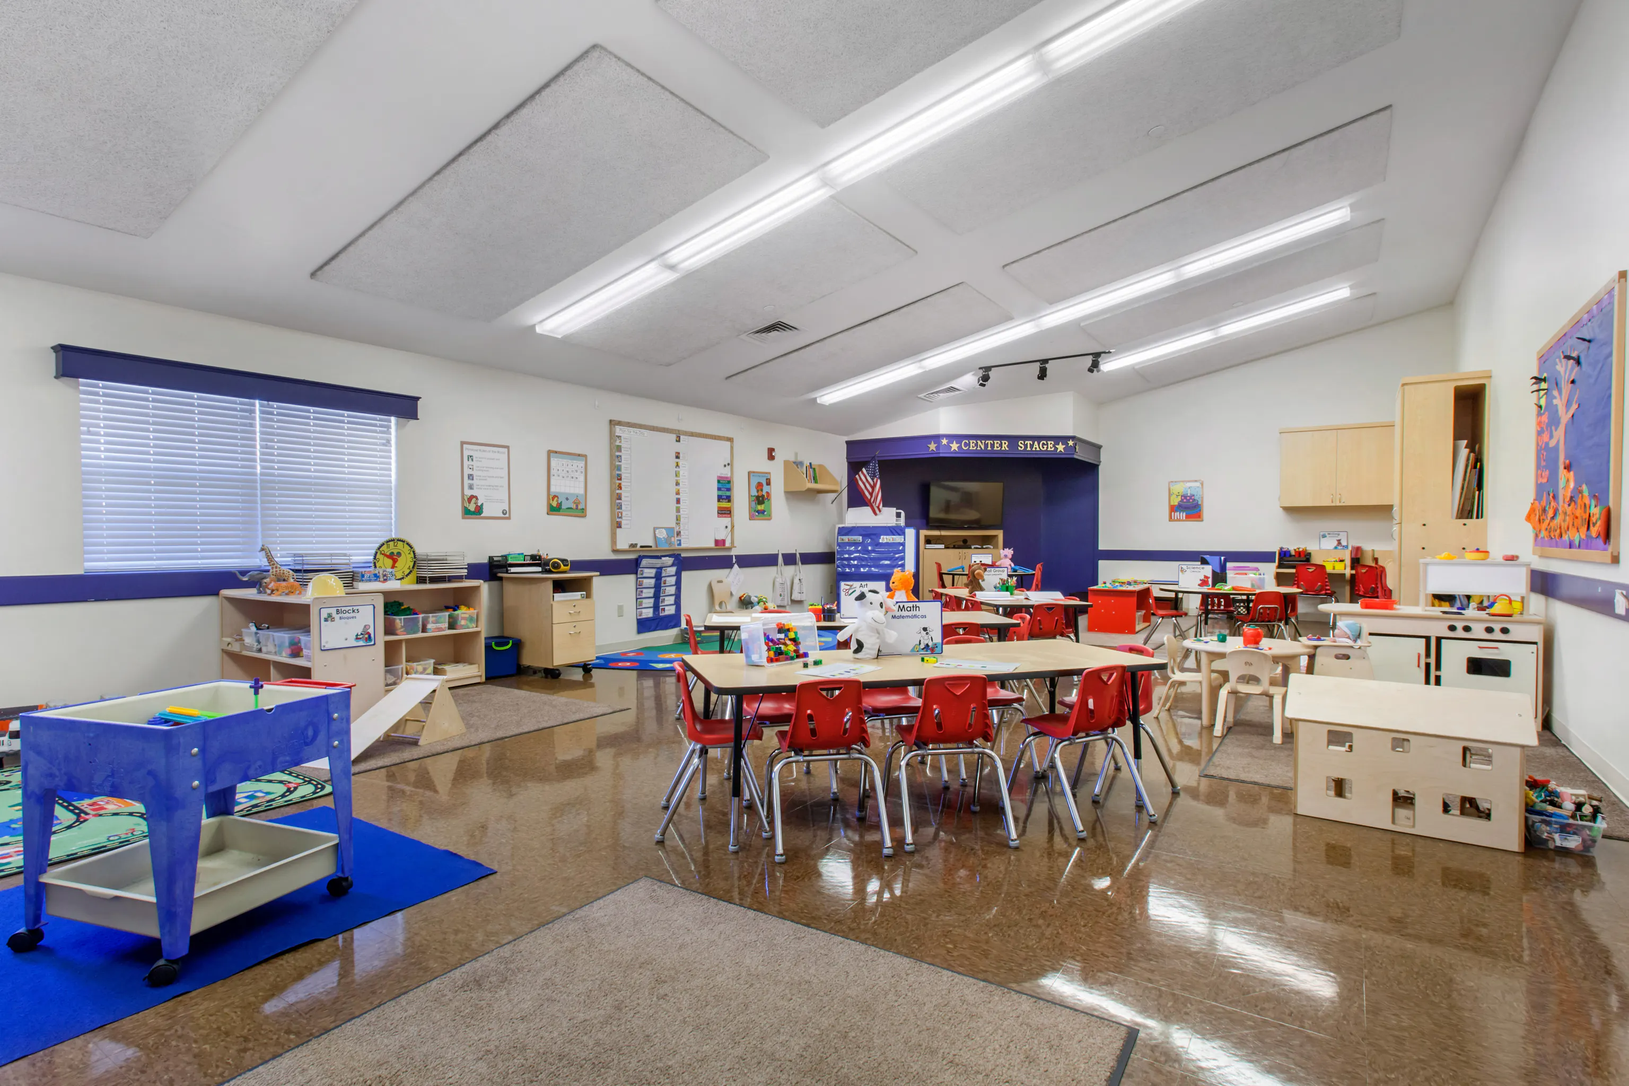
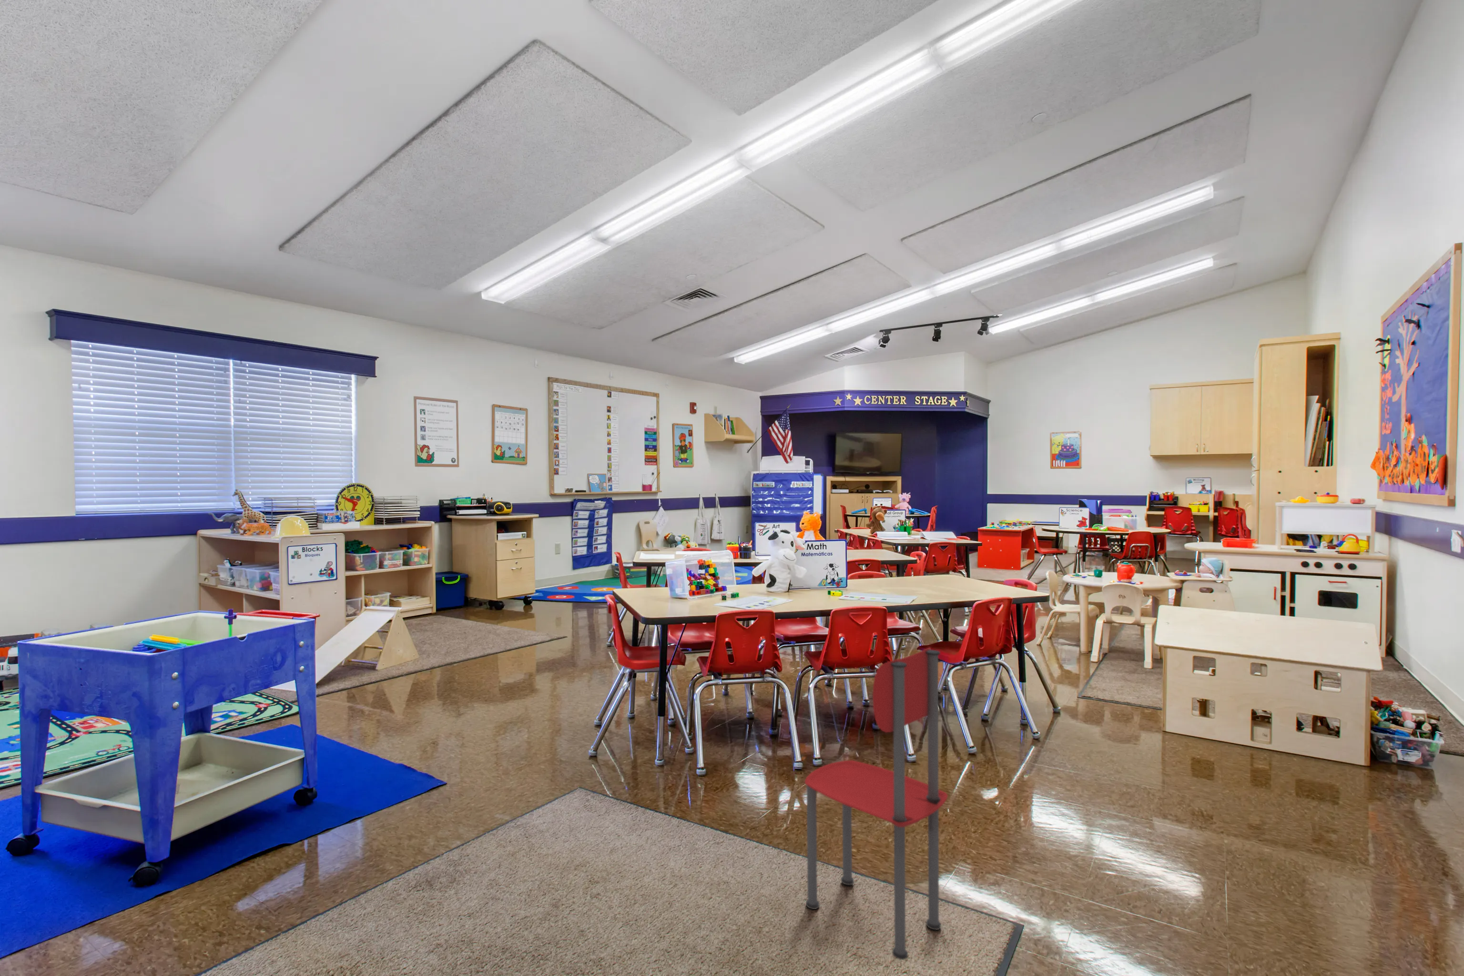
+ dining chair (875, 782)
